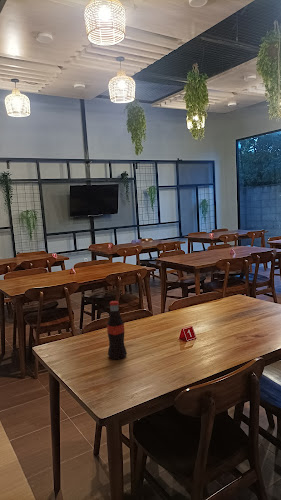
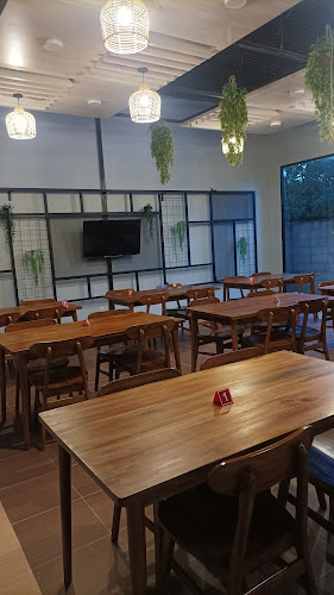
- bottle (115, 328)
